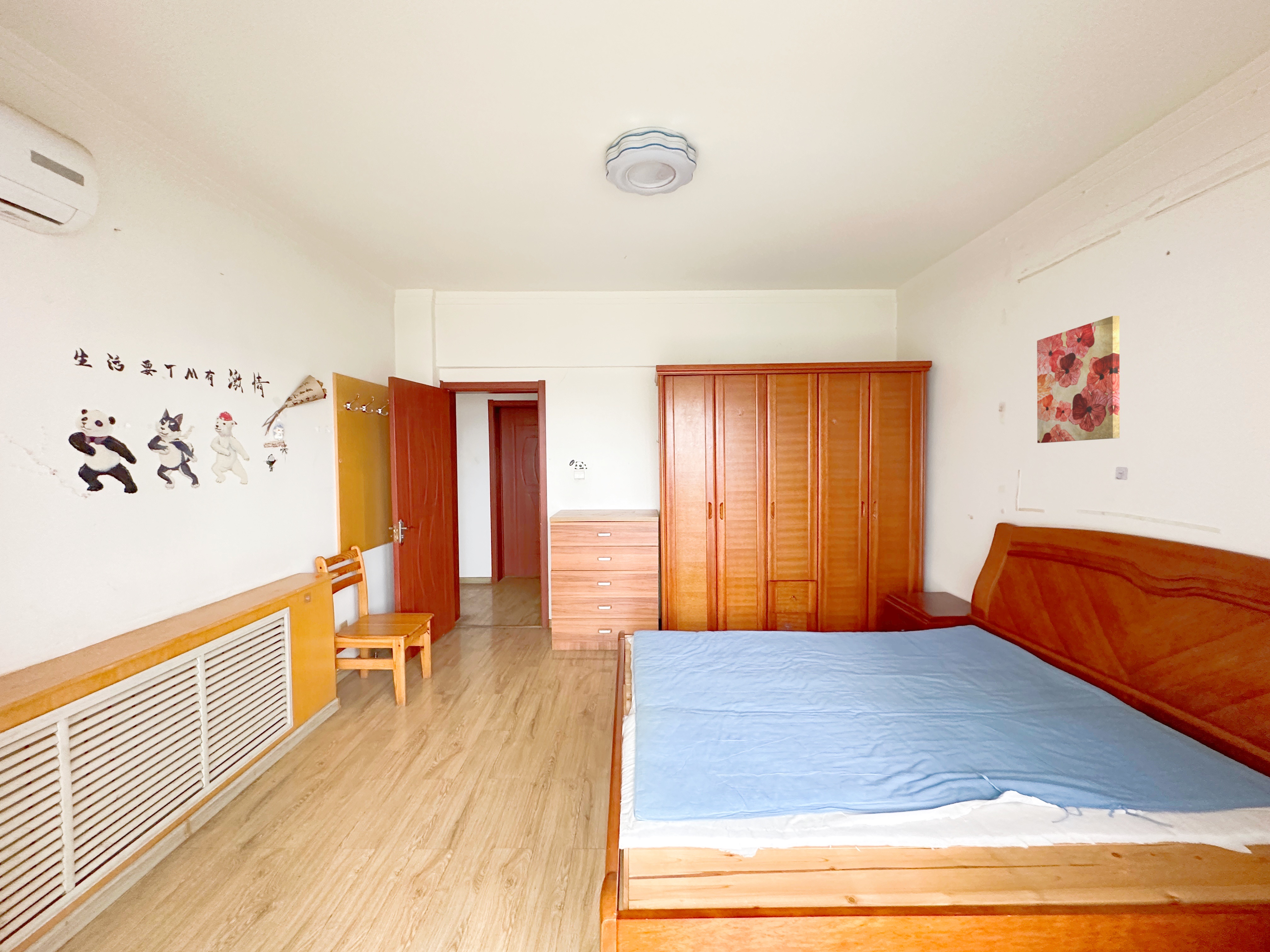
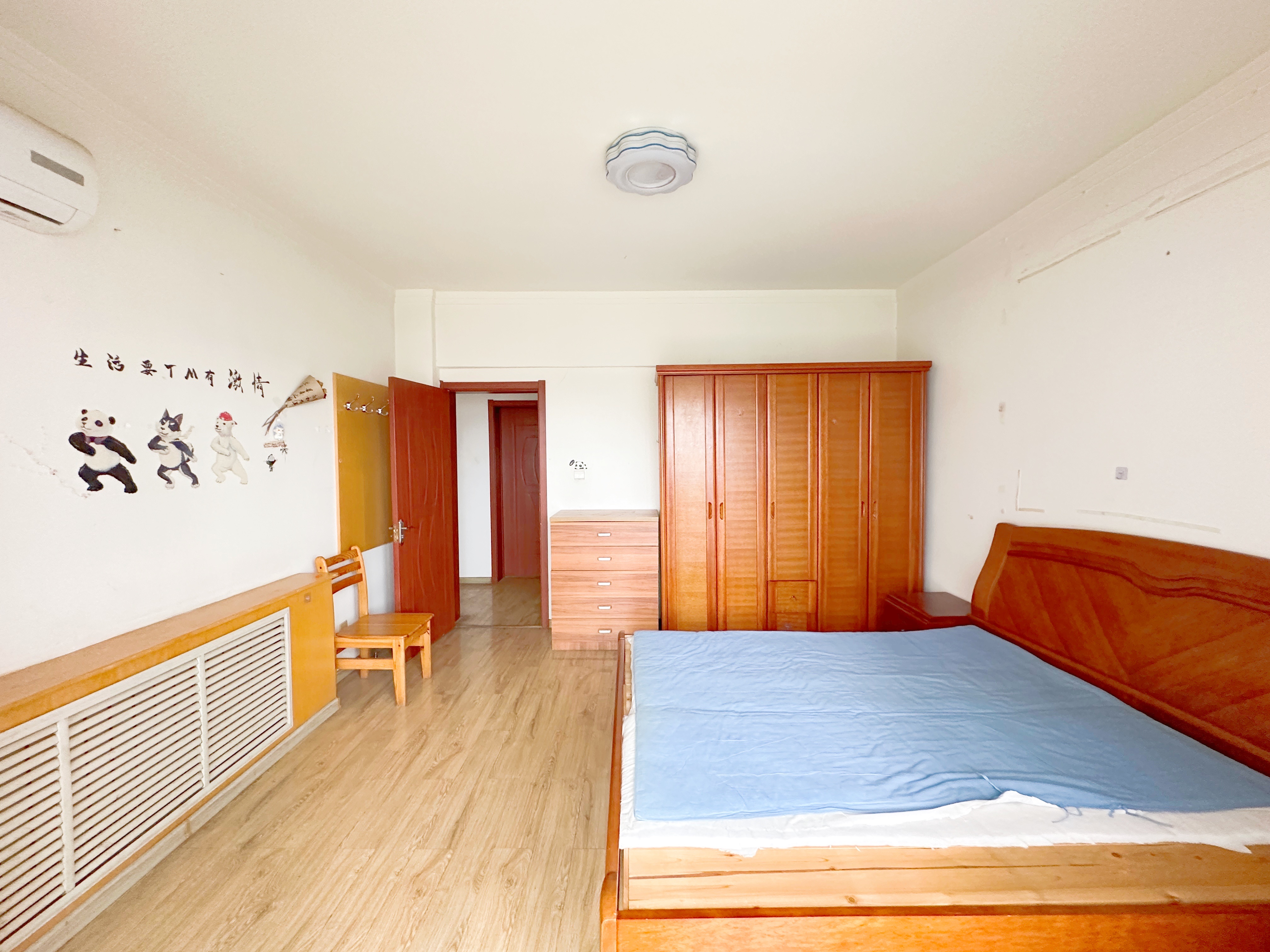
- wall art (1075, 385)
